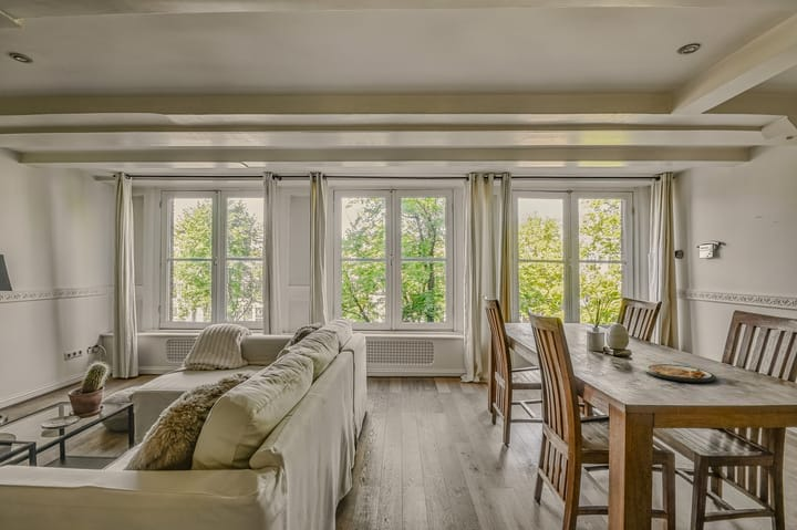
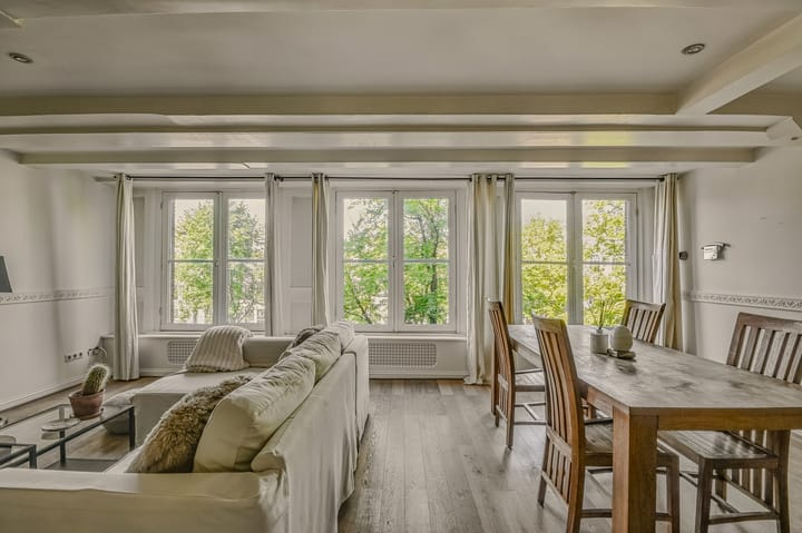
- dish (679, 371)
